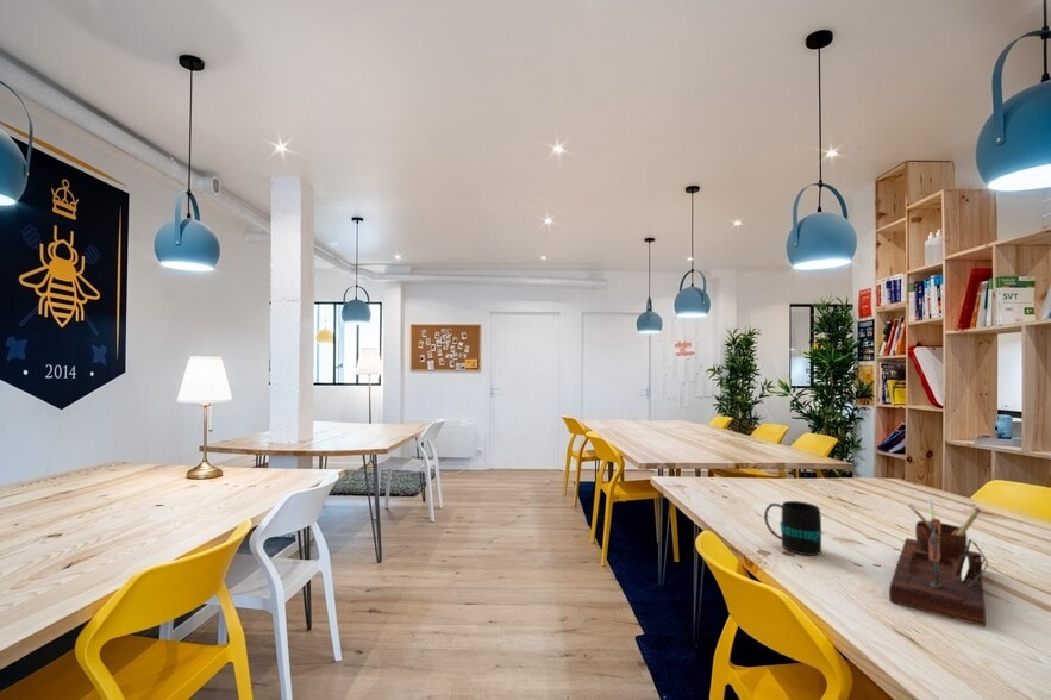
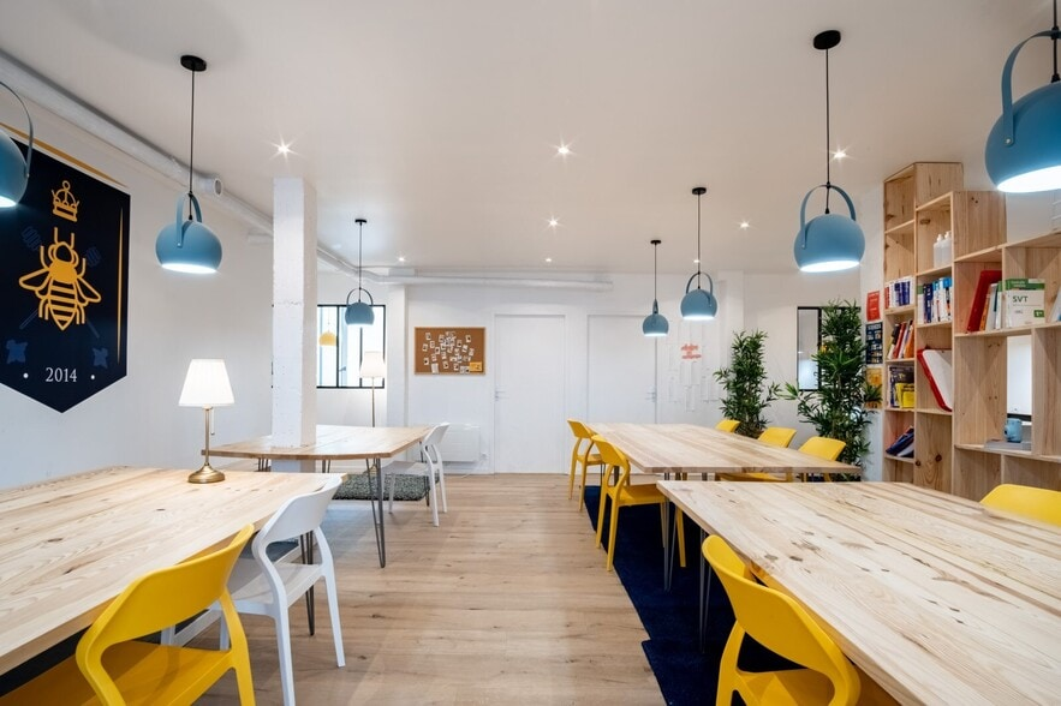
- desk organizer (939, 542)
- mug (792, 526)
